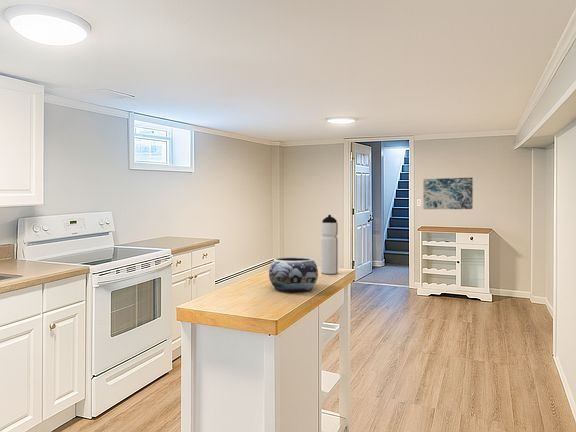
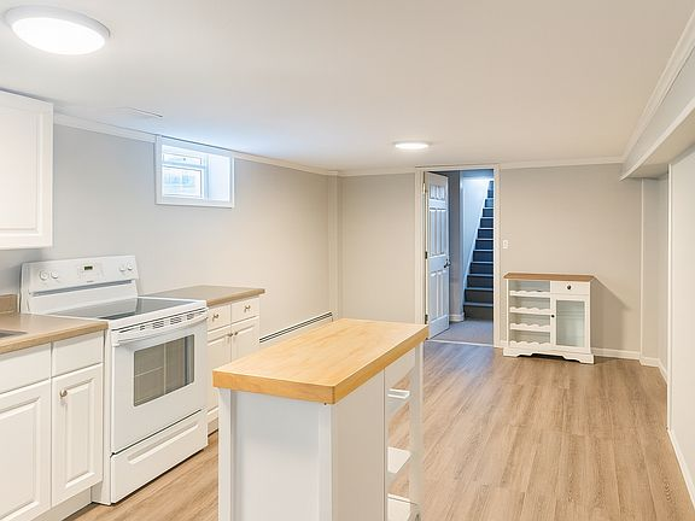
- wall art (447, 193)
- decorative bowl (293, 273)
- water bottle (329, 243)
